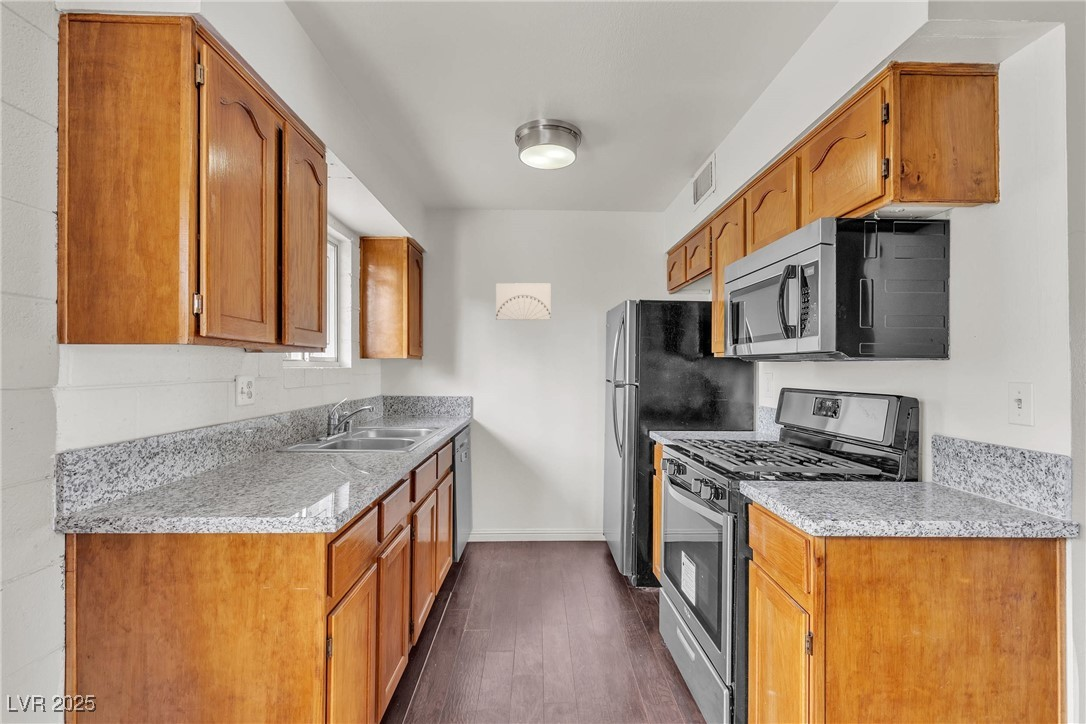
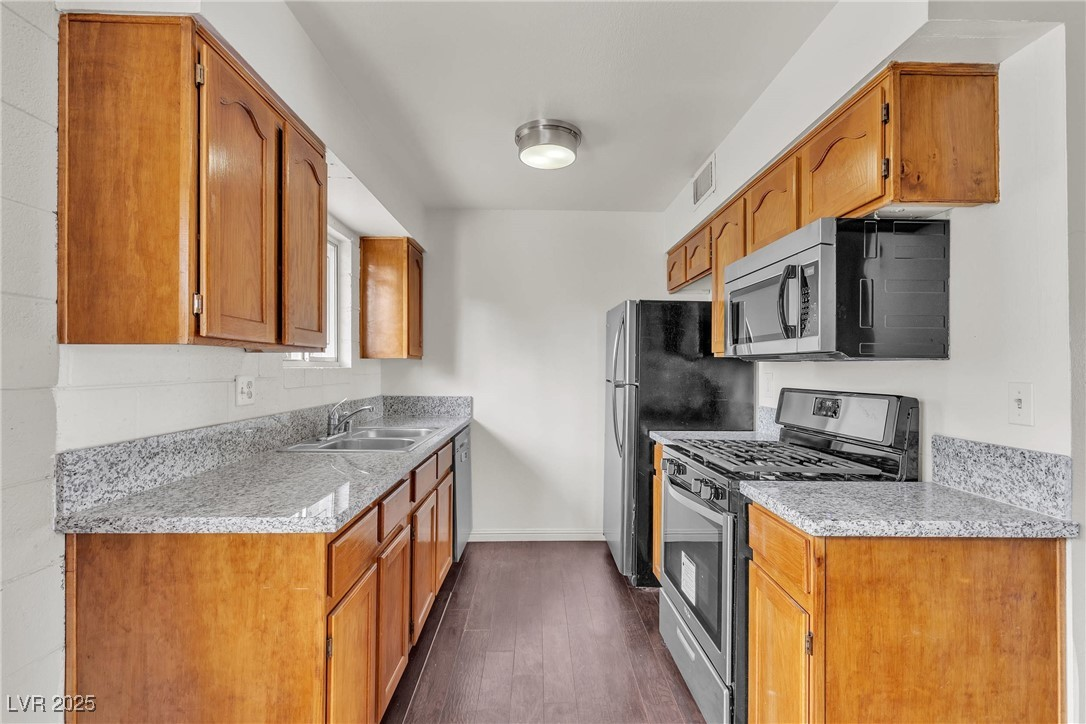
- wall art (523, 301)
